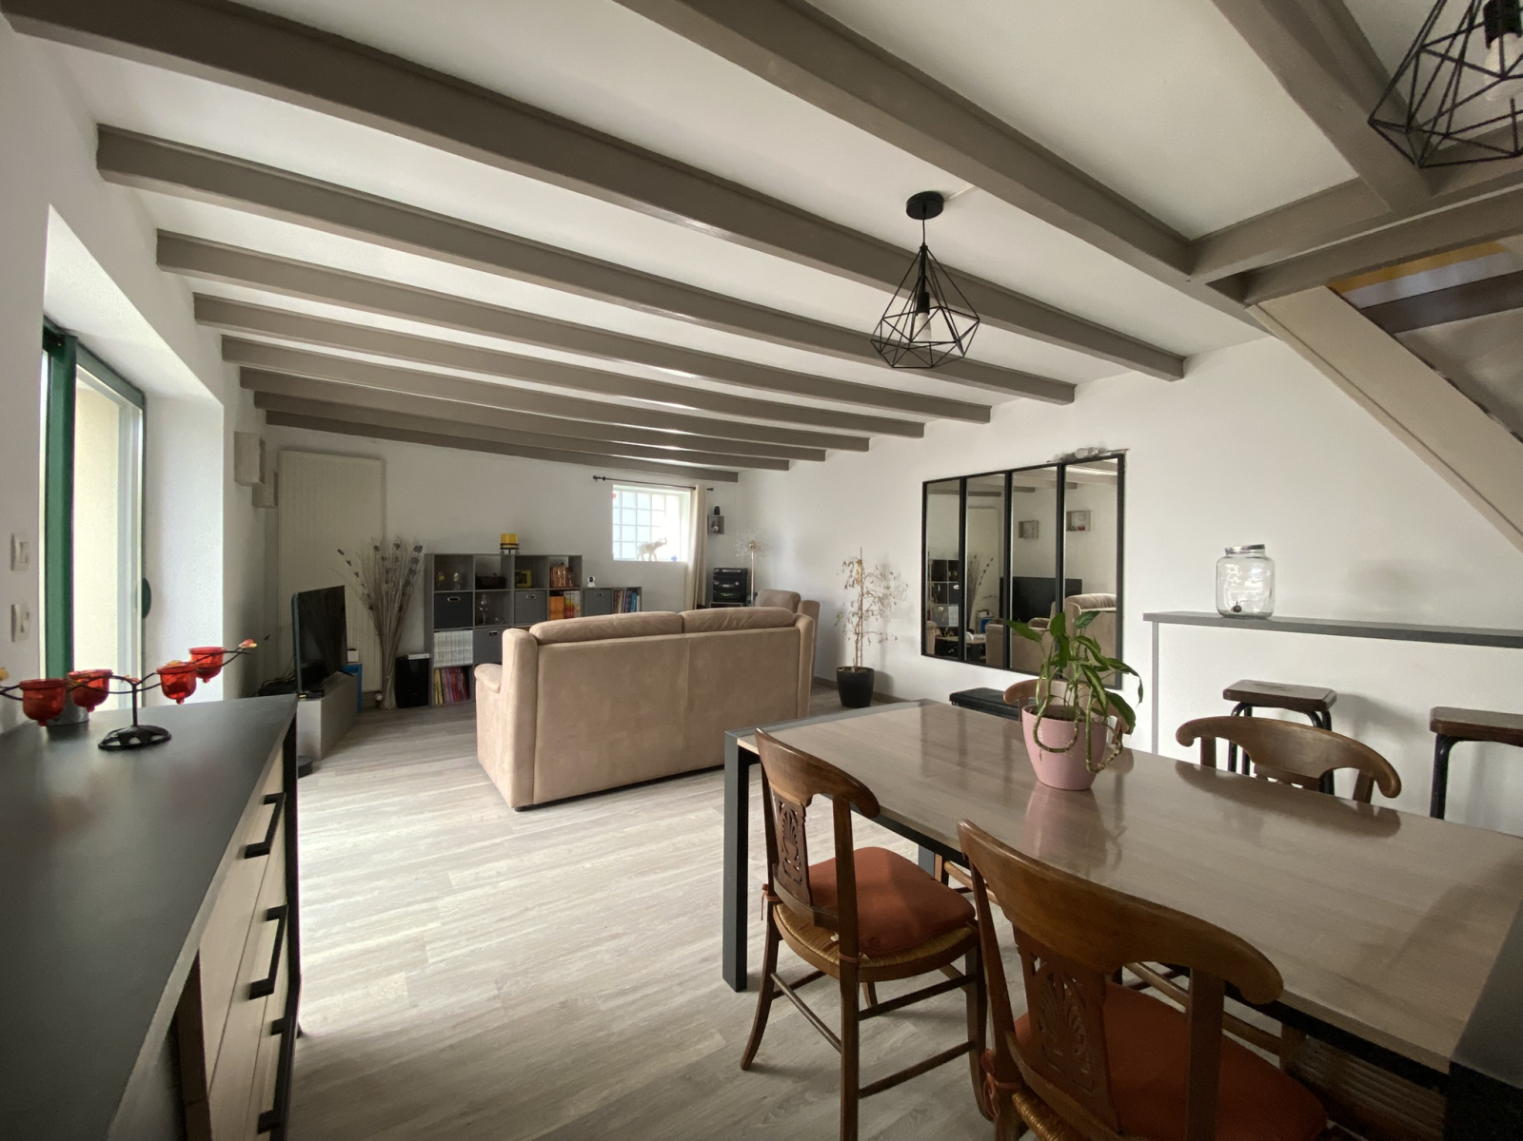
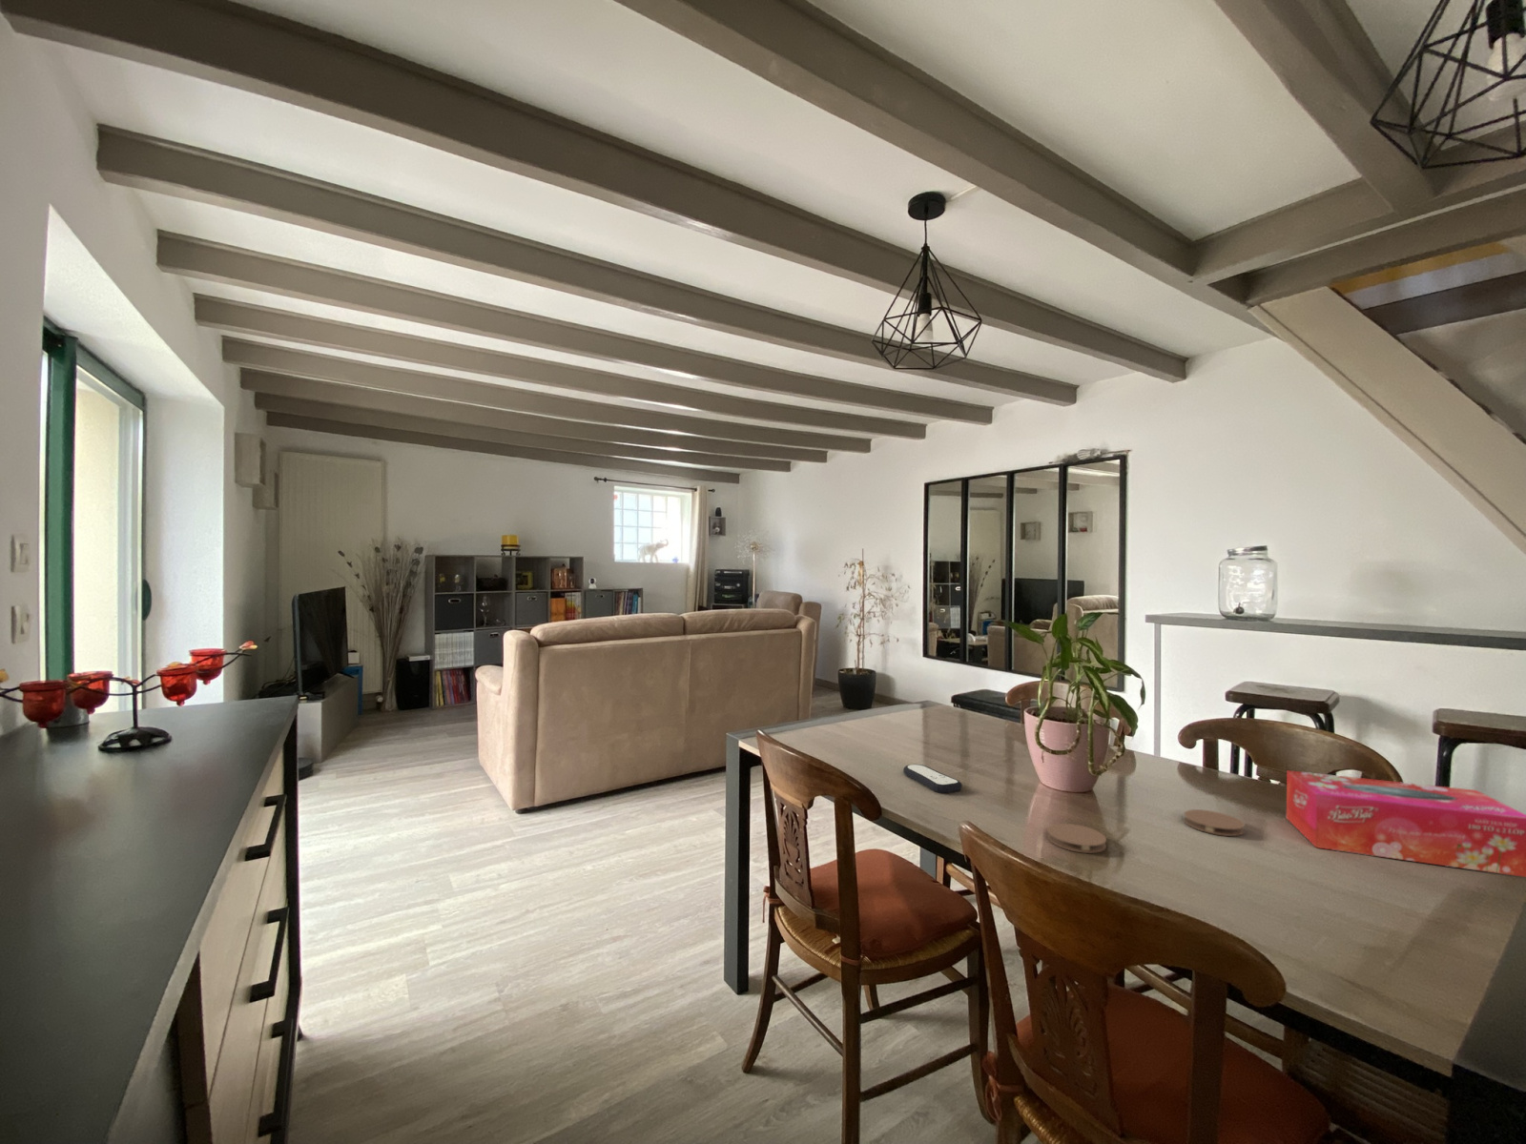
+ coaster (1214, 822)
+ remote control (930, 777)
+ tissue box (1396, 818)
+ coaster (1075, 838)
